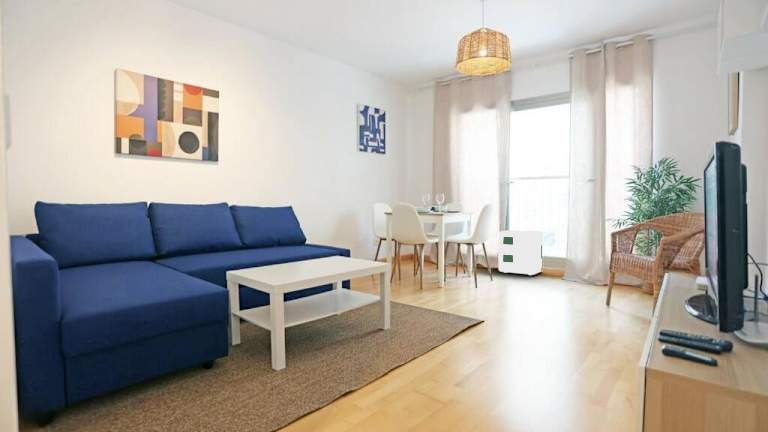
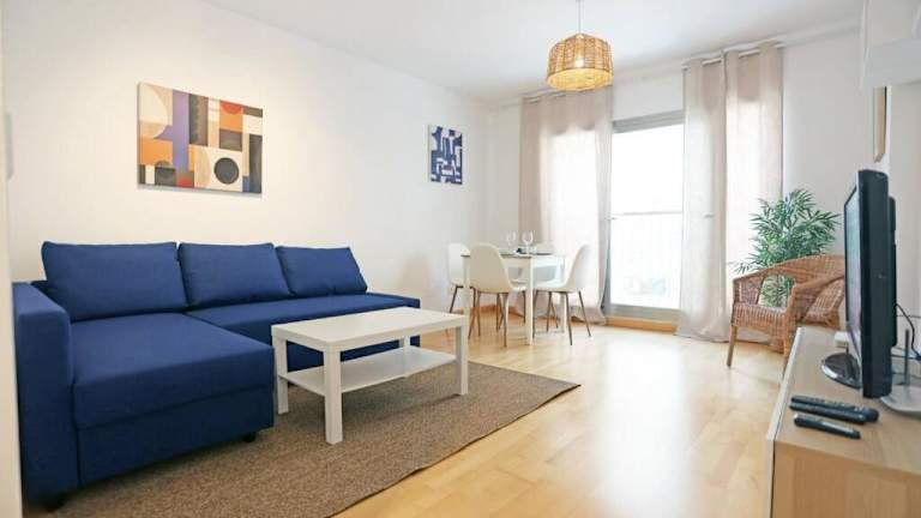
- air purifier (520, 252)
